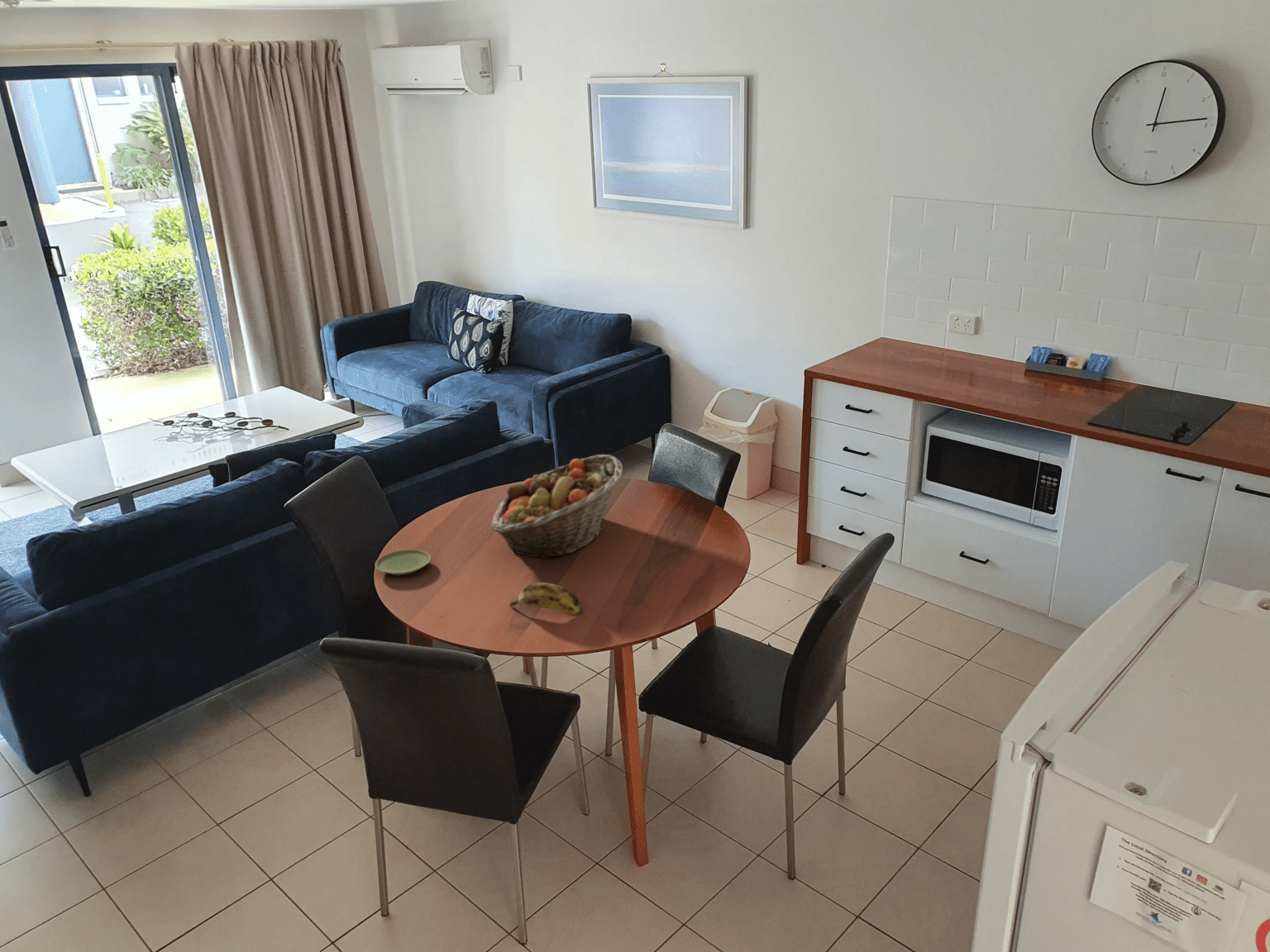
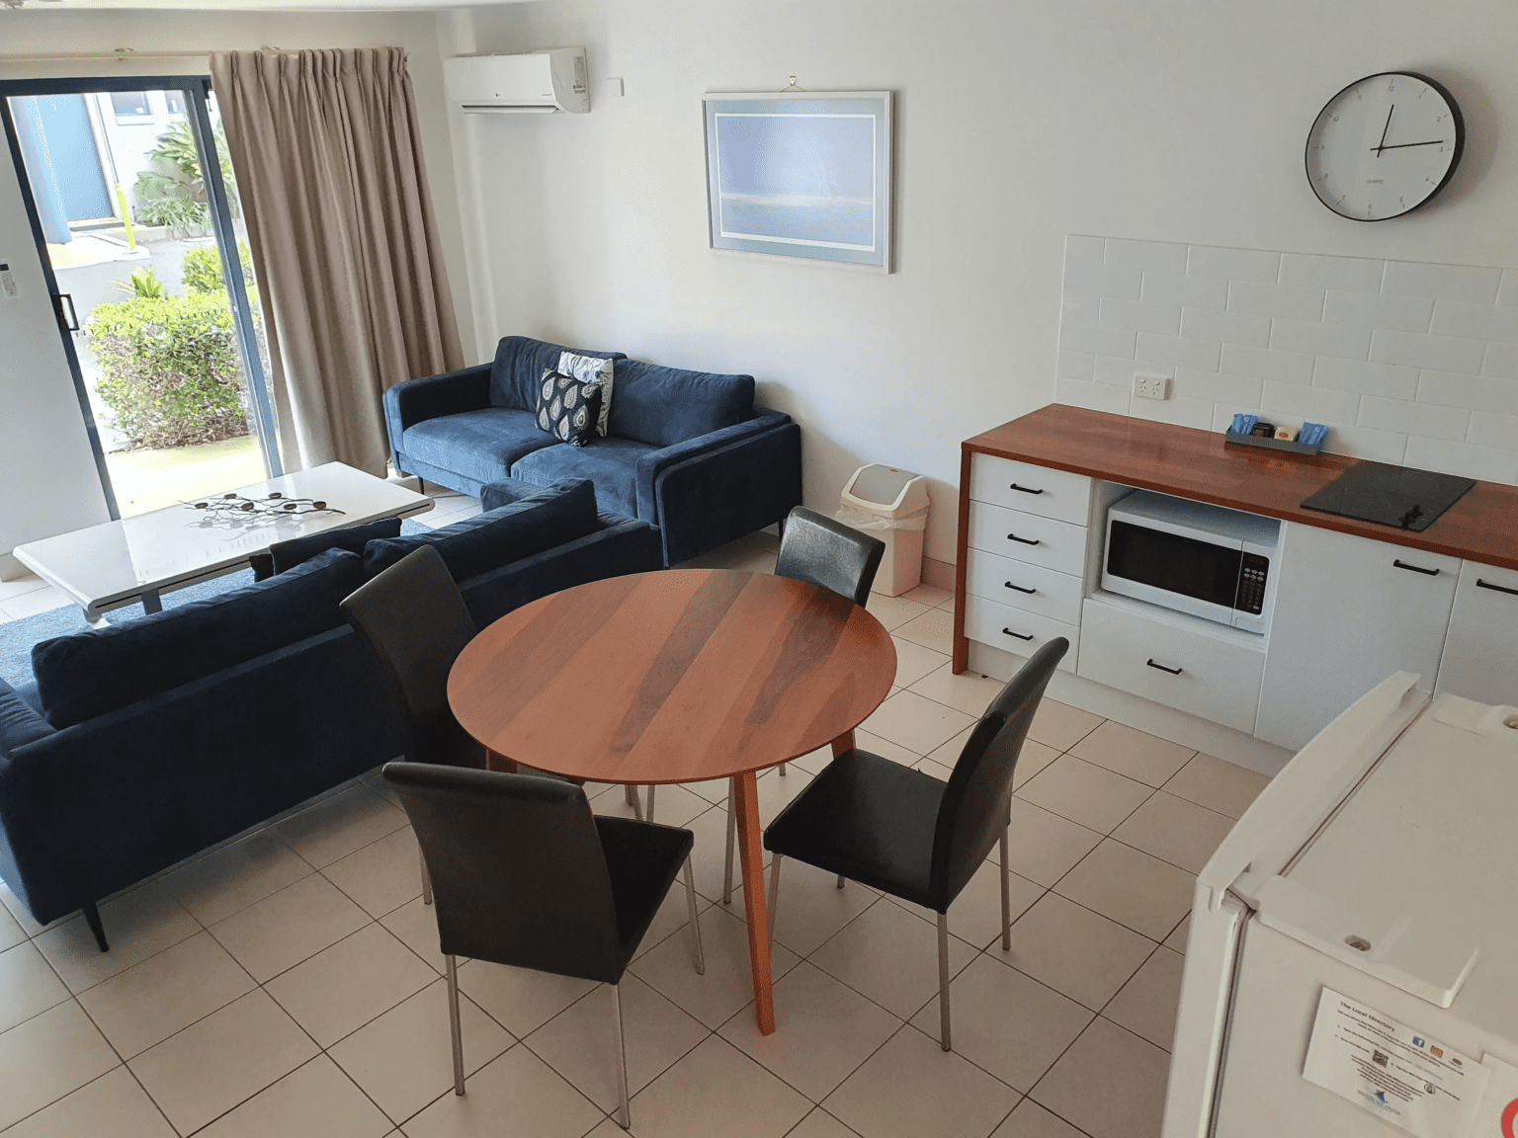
- fruit basket (558, 502)
- plate (403, 564)
- banana (544, 598)
